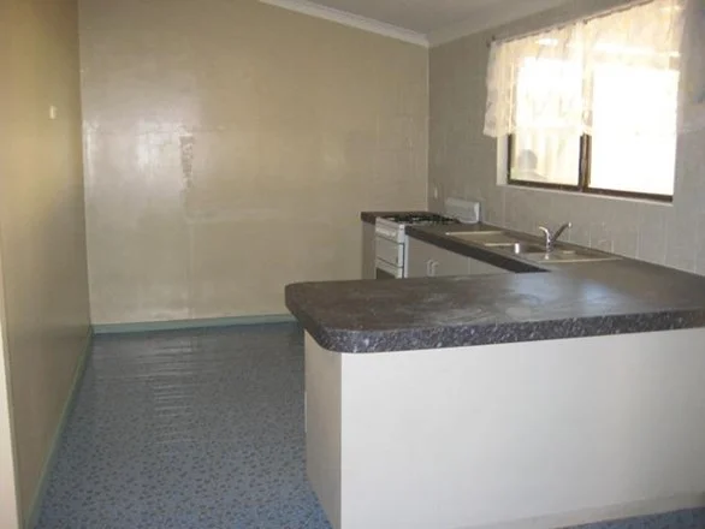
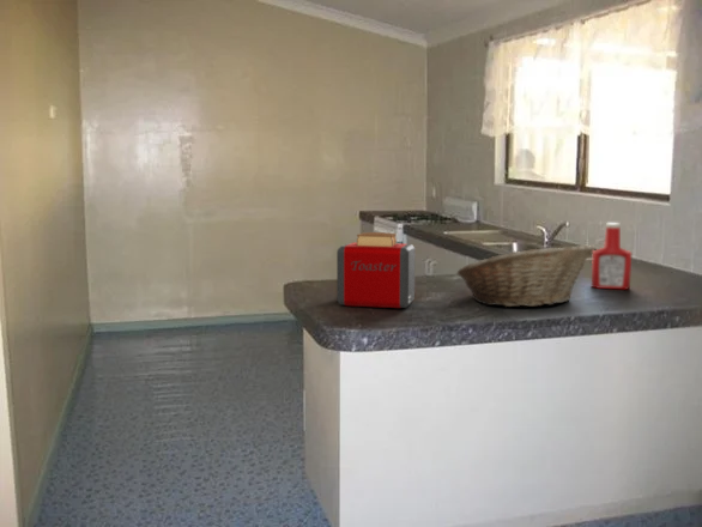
+ toaster (375, 268)
+ fruit basket (526, 271)
+ soap bottle (611, 255)
